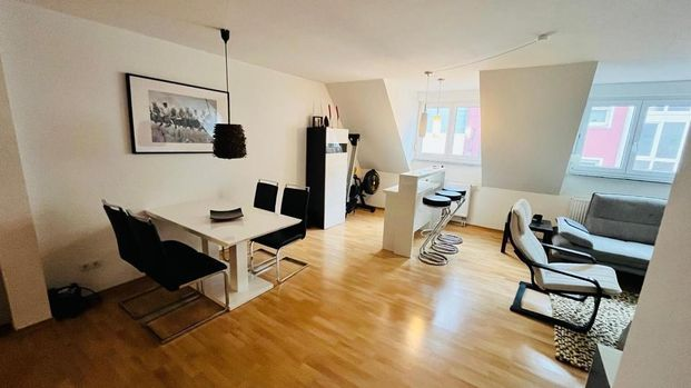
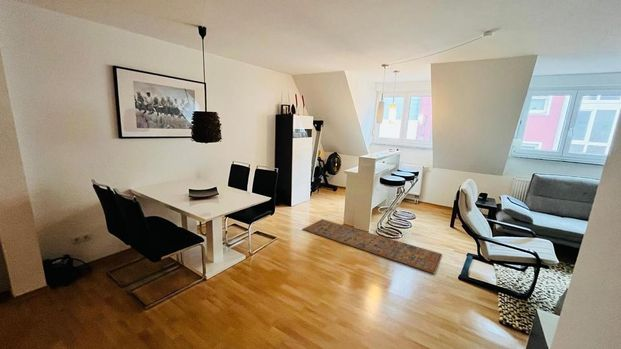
+ rug (366, 240)
